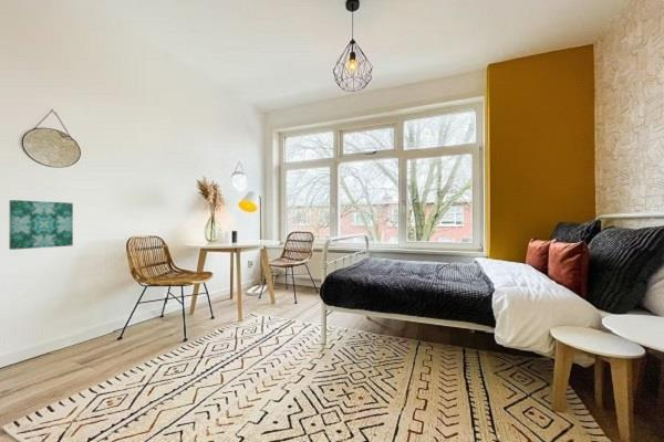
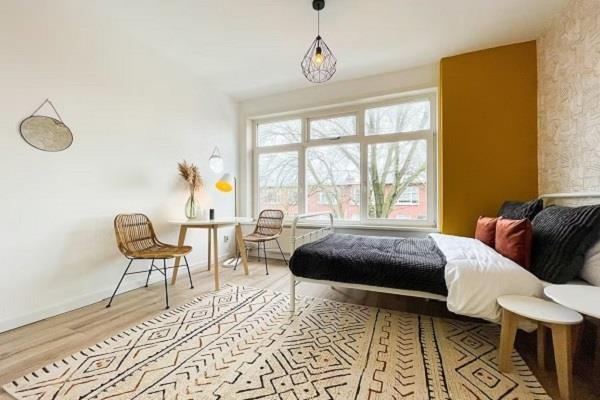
- wall art (43, 224)
